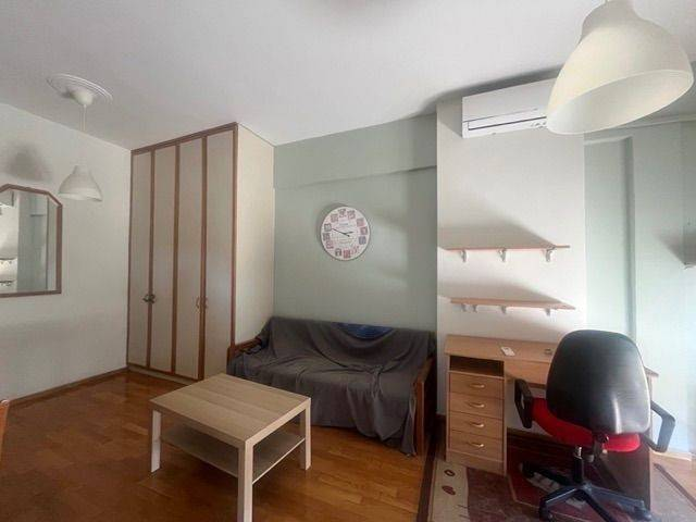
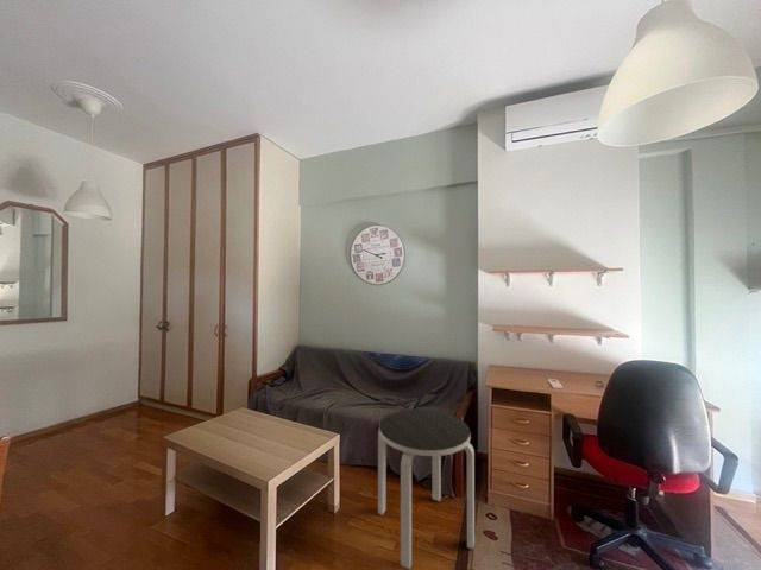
+ side table (433, 476)
